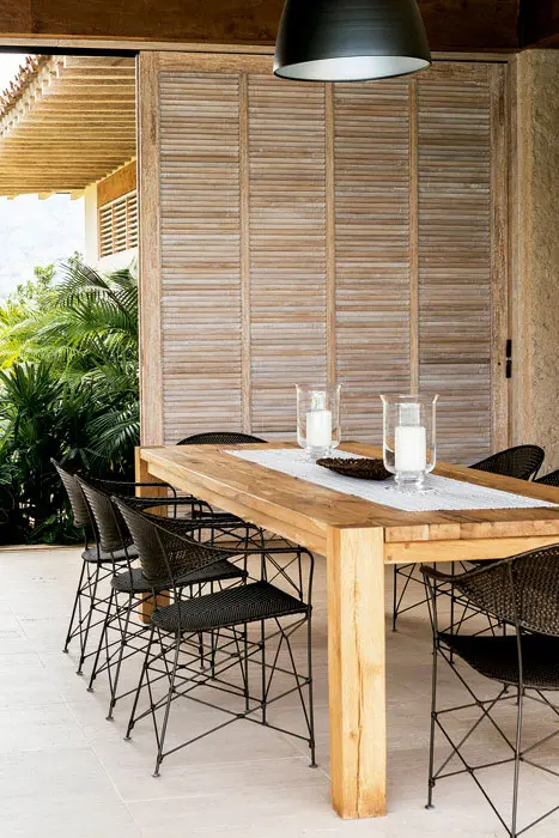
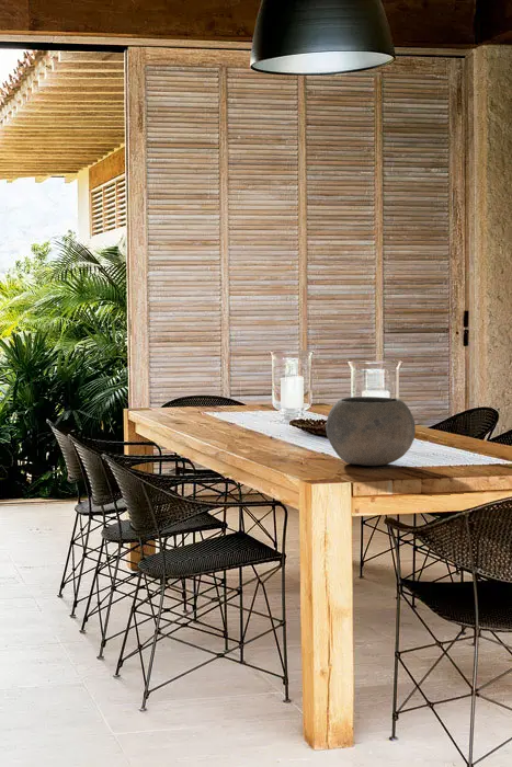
+ bowl (369, 431)
